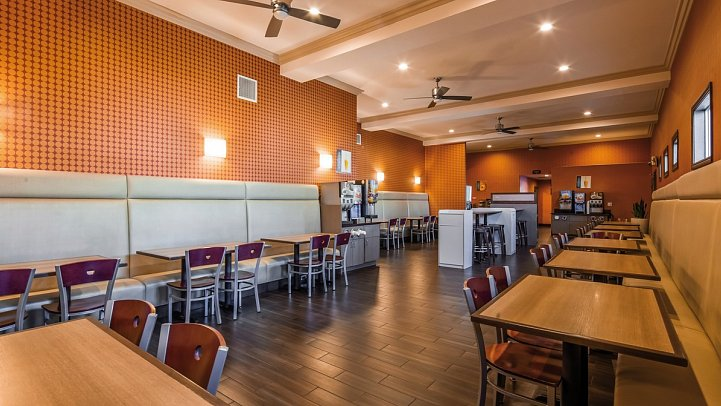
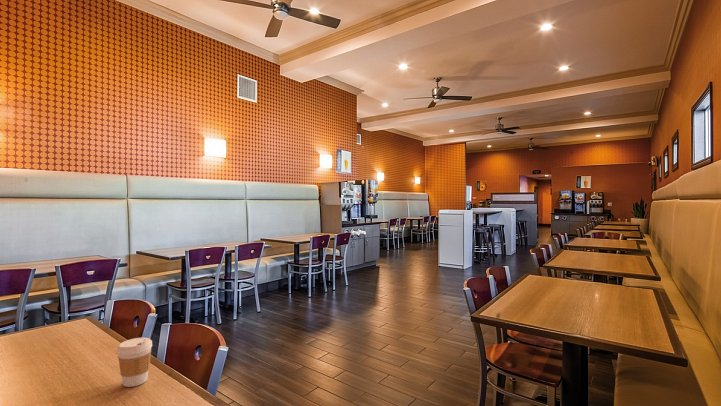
+ coffee cup (135, 361)
